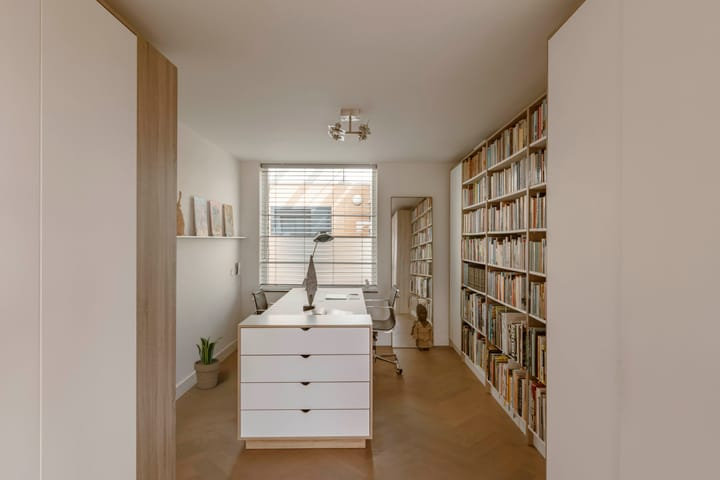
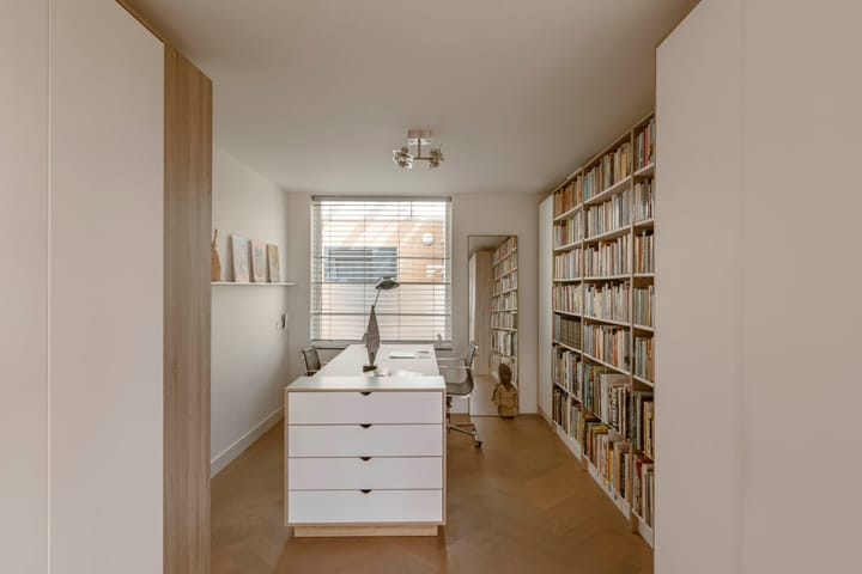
- potted plant (209, 360)
